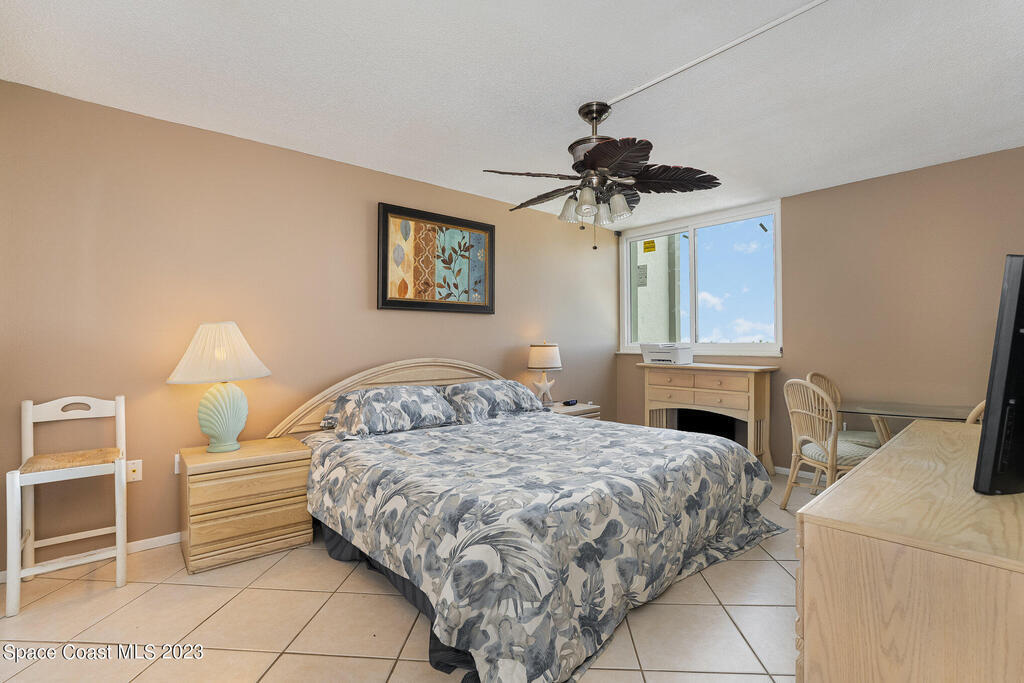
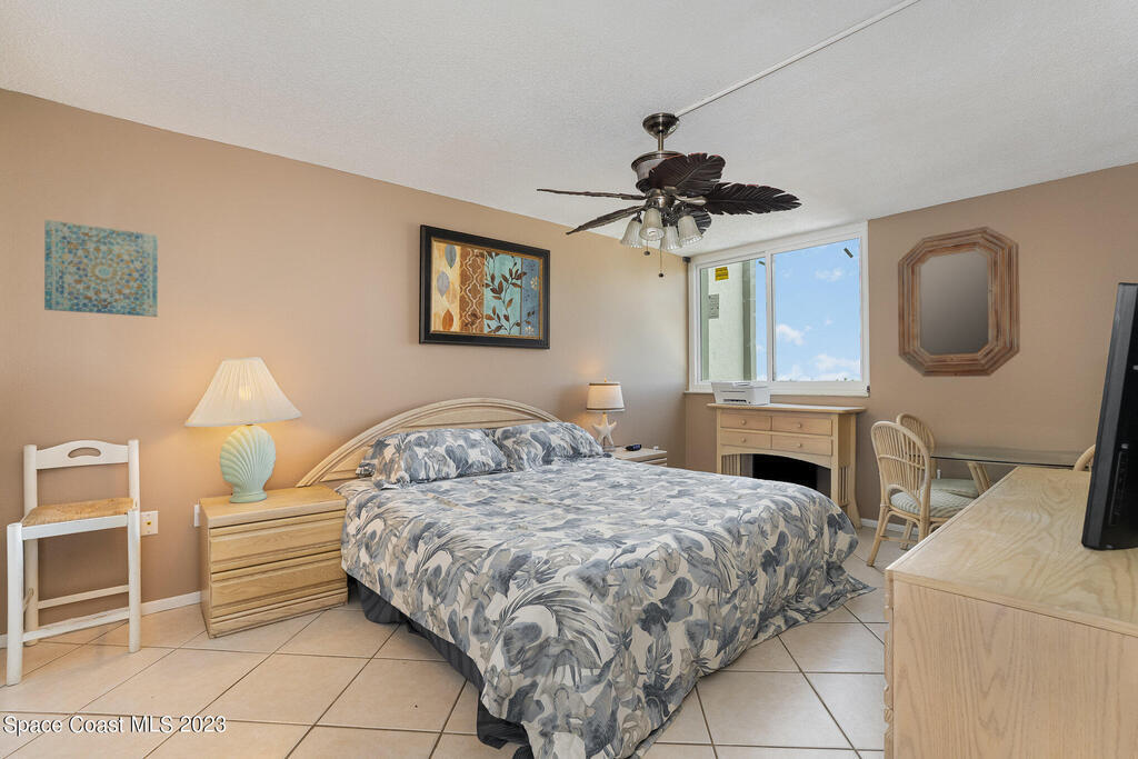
+ home mirror (954, 303)
+ wall art (103, 270)
